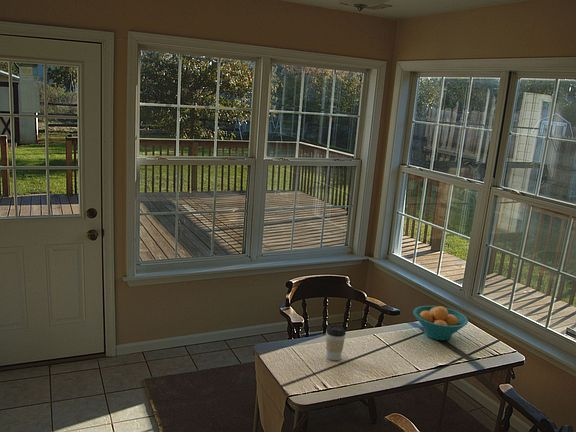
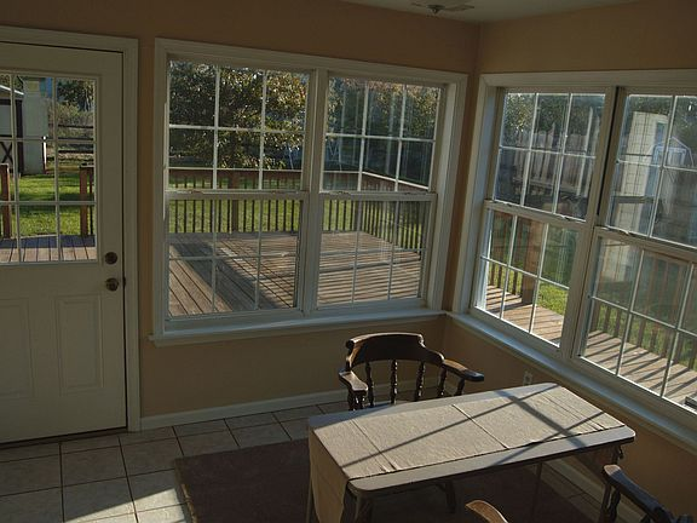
- fruit bowl (439, 321)
- coffee cup (335, 342)
